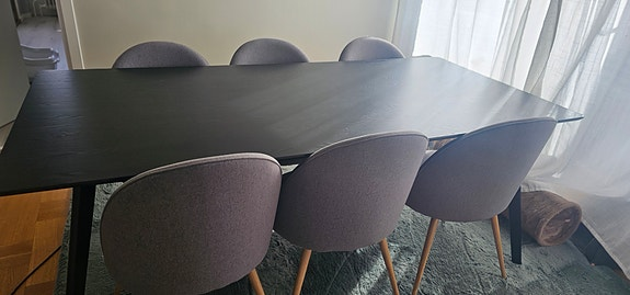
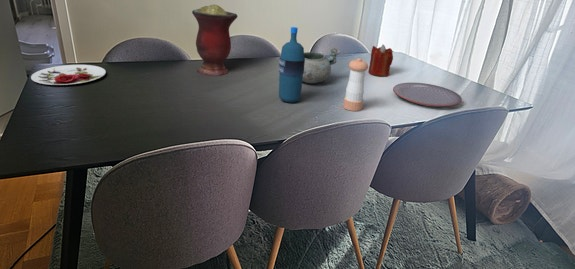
+ vase (215, 38)
+ candle (380, 59)
+ plate (69, 73)
+ water bottle (291, 65)
+ pepper shaker (355, 83)
+ decorative bowl (312, 65)
+ plate (426, 95)
